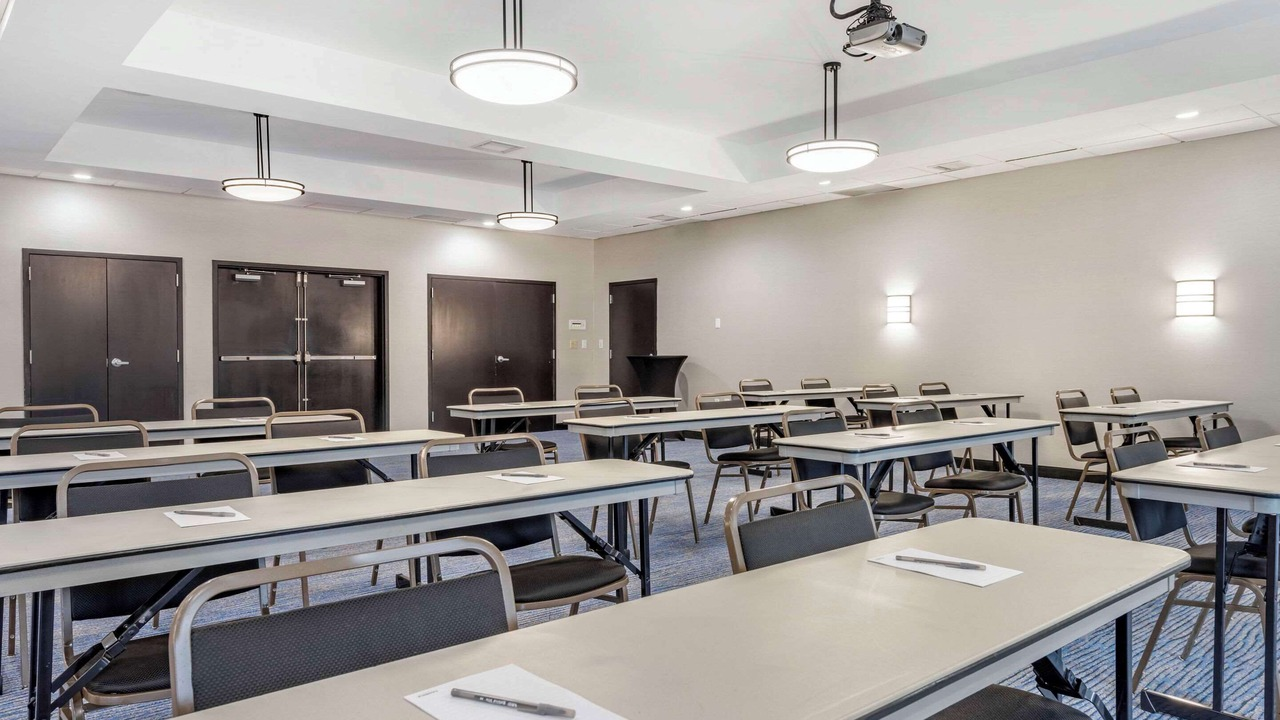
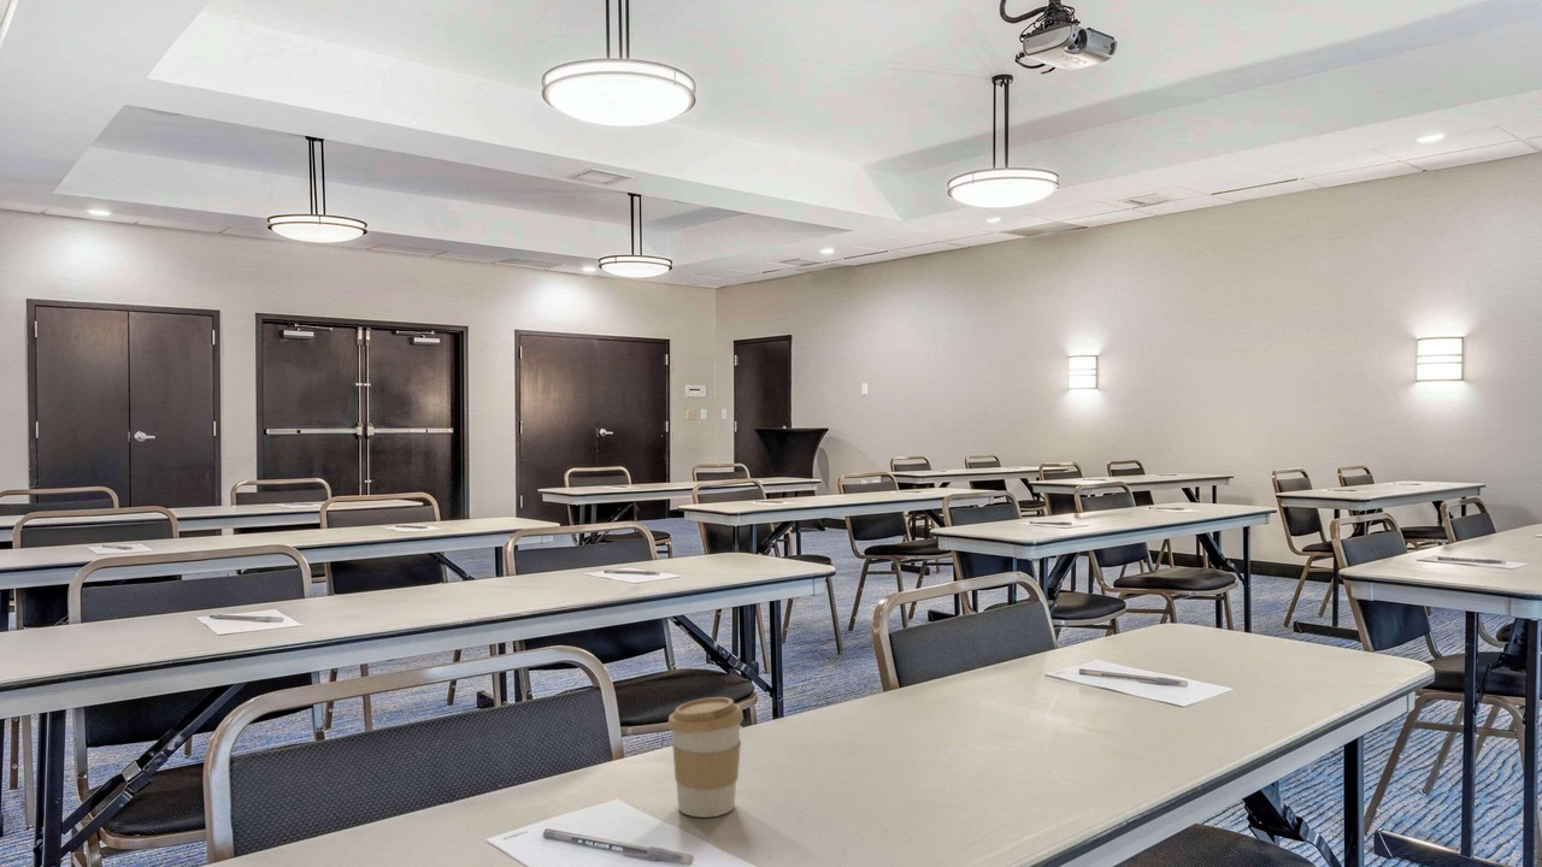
+ coffee cup (706, 754)
